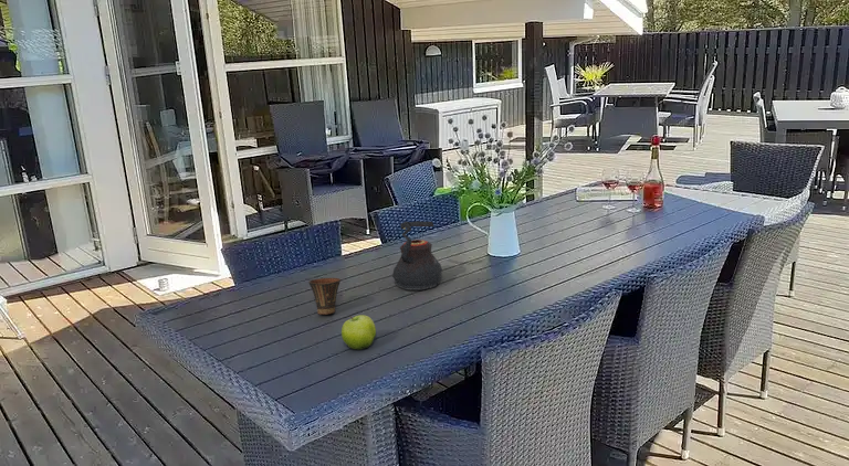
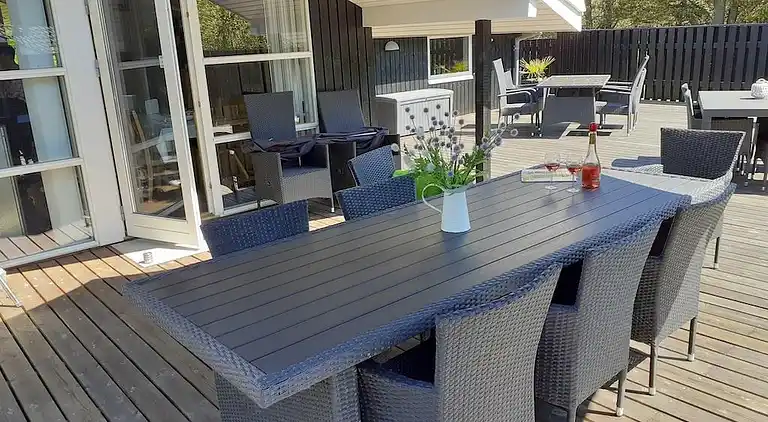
- fruit (358, 331)
- cup (325, 295)
- teapot (415, 253)
